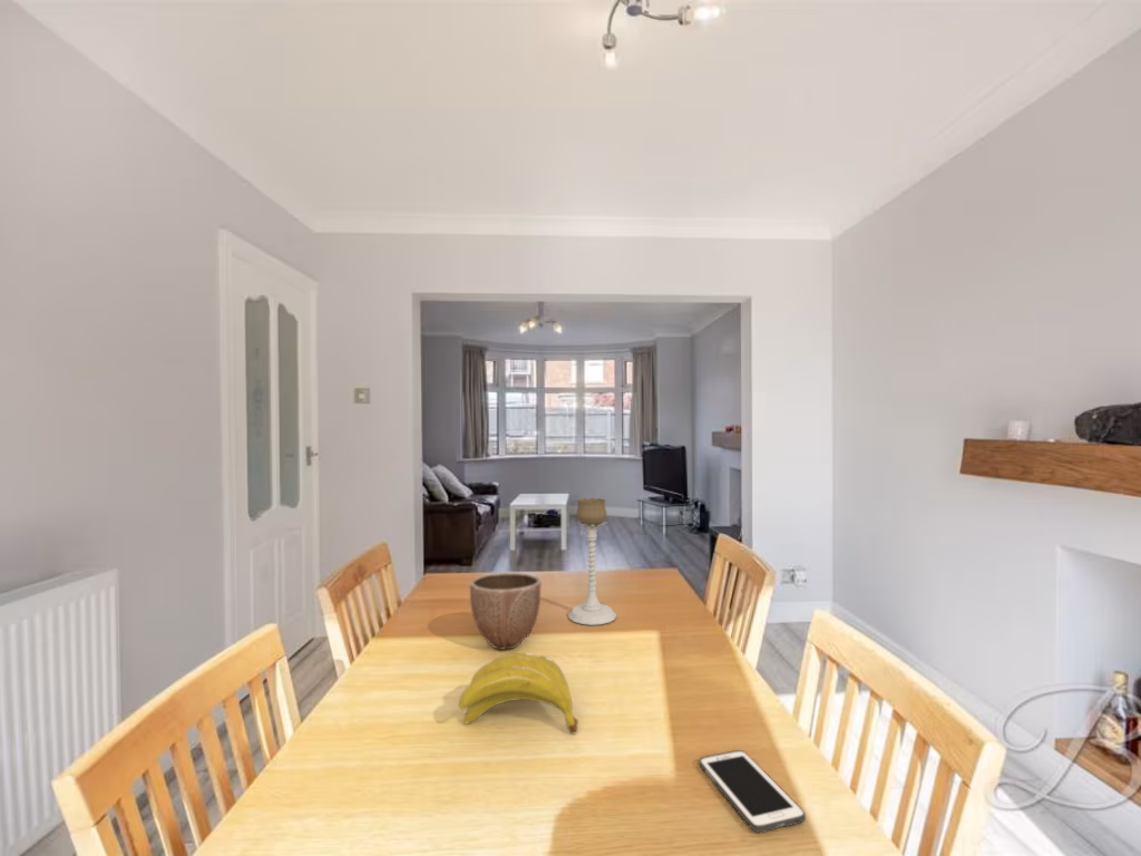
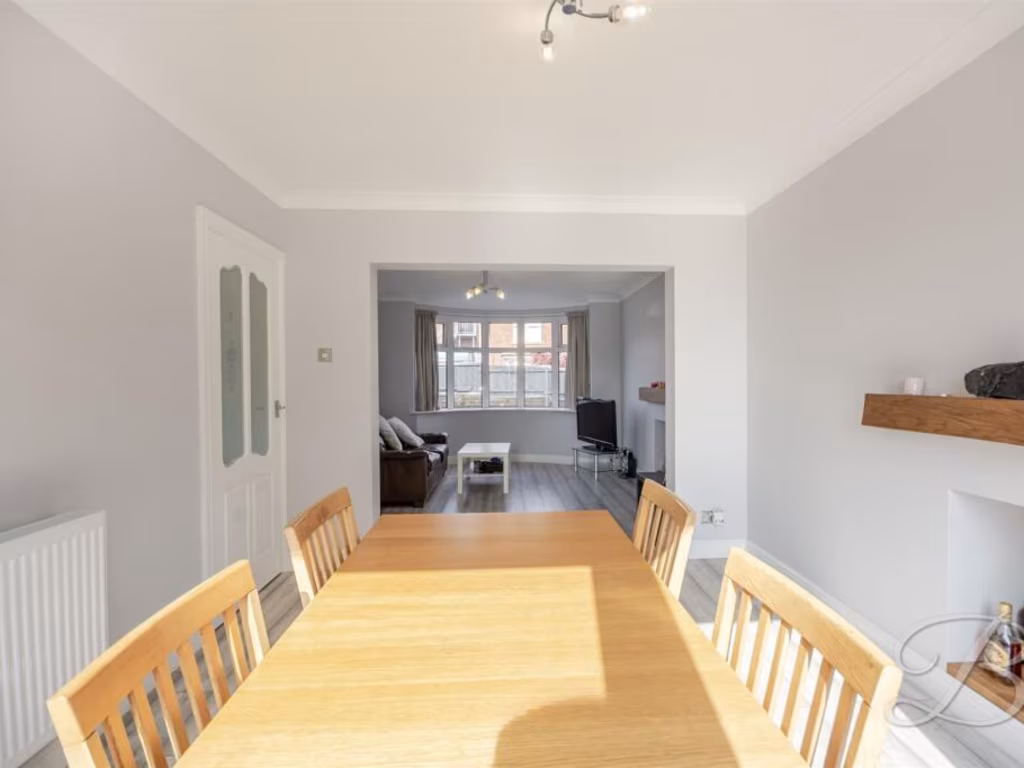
- candle holder (592, 557)
- decorative bowl (506, 612)
- banana (524, 689)
- cell phone (748, 787)
